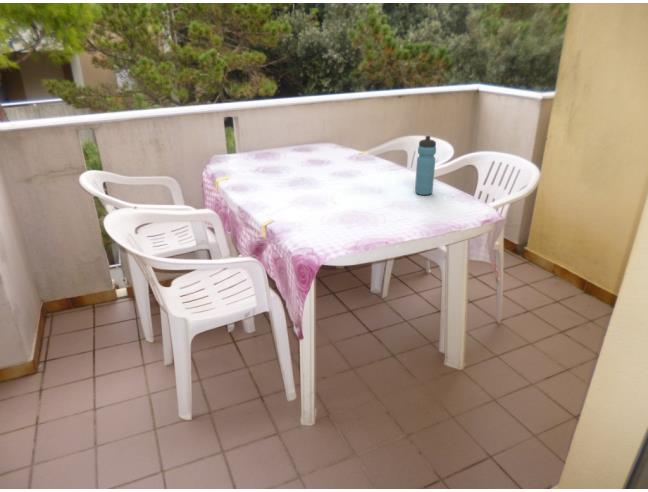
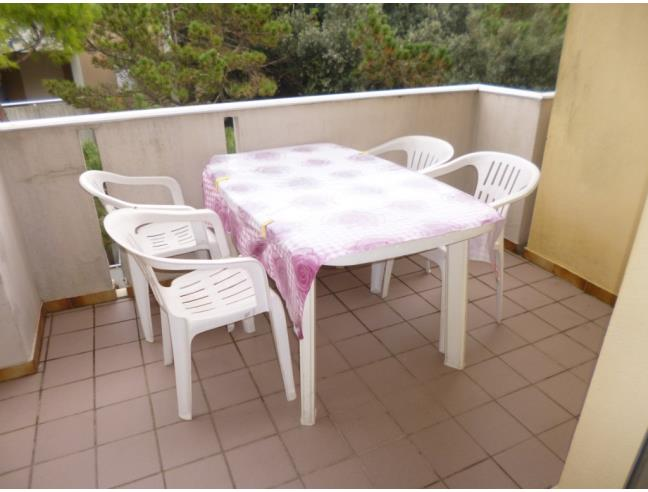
- water bottle (425, 165)
